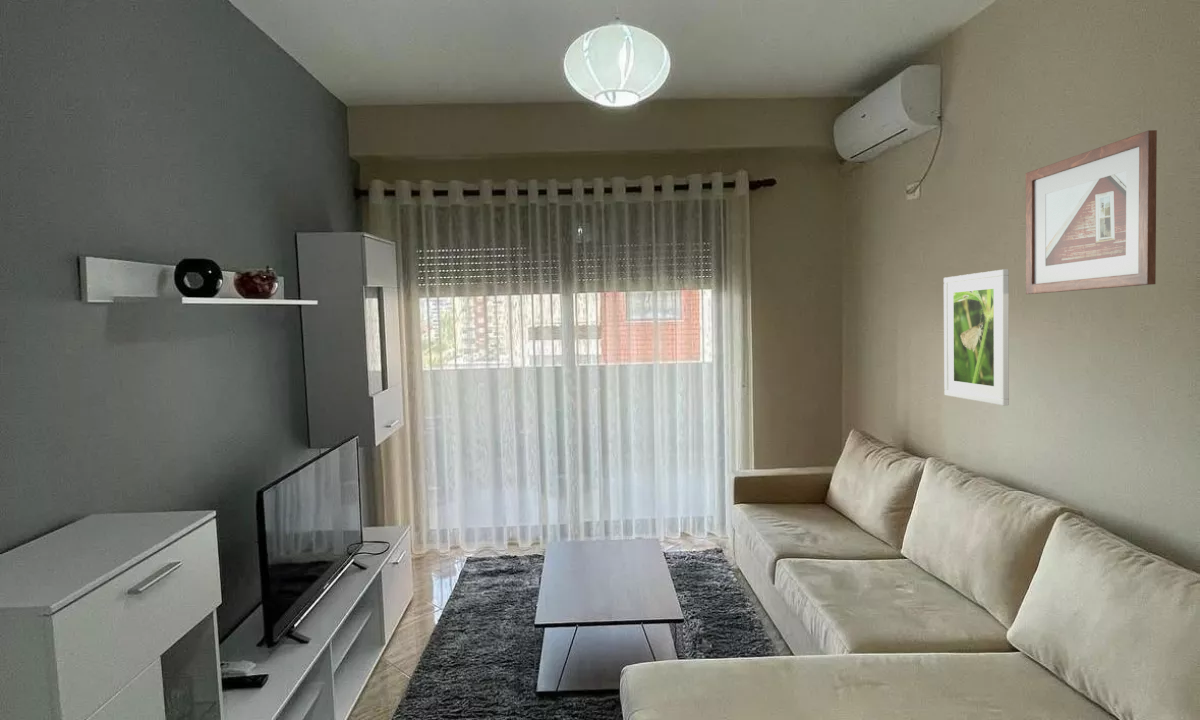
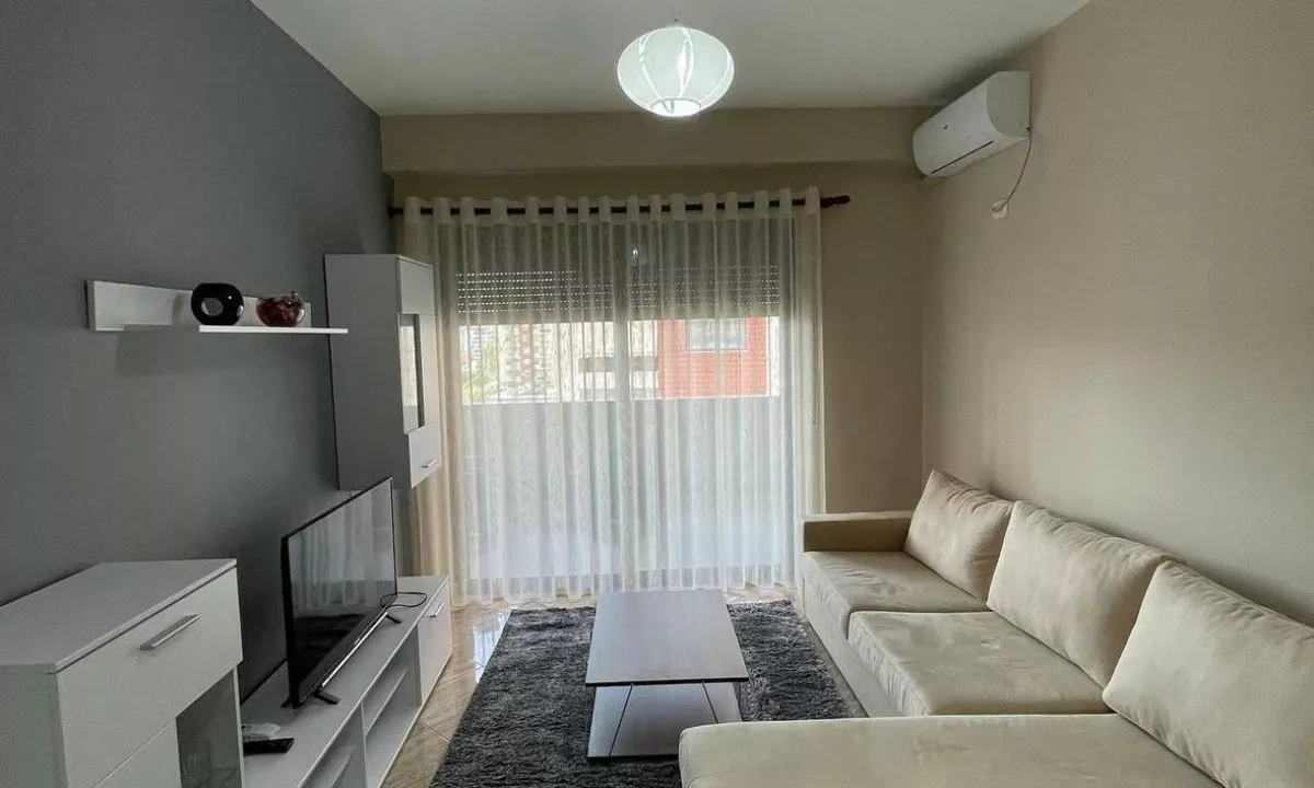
- picture frame (1083, 222)
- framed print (973, 337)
